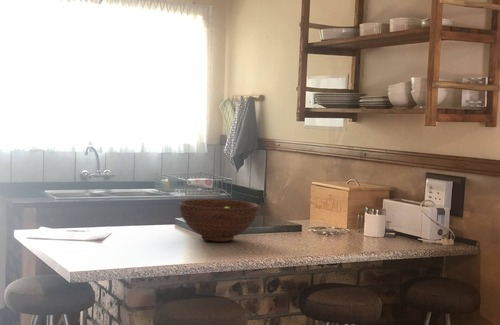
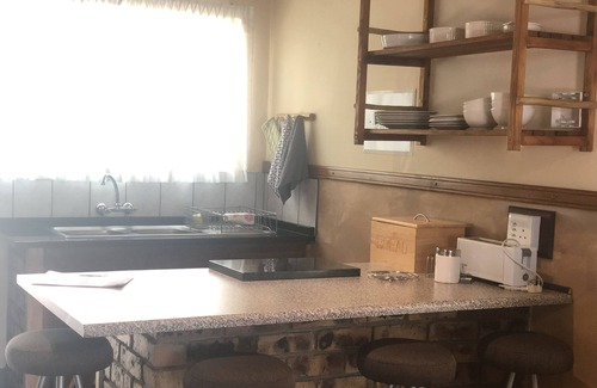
- fruit bowl (218, 221)
